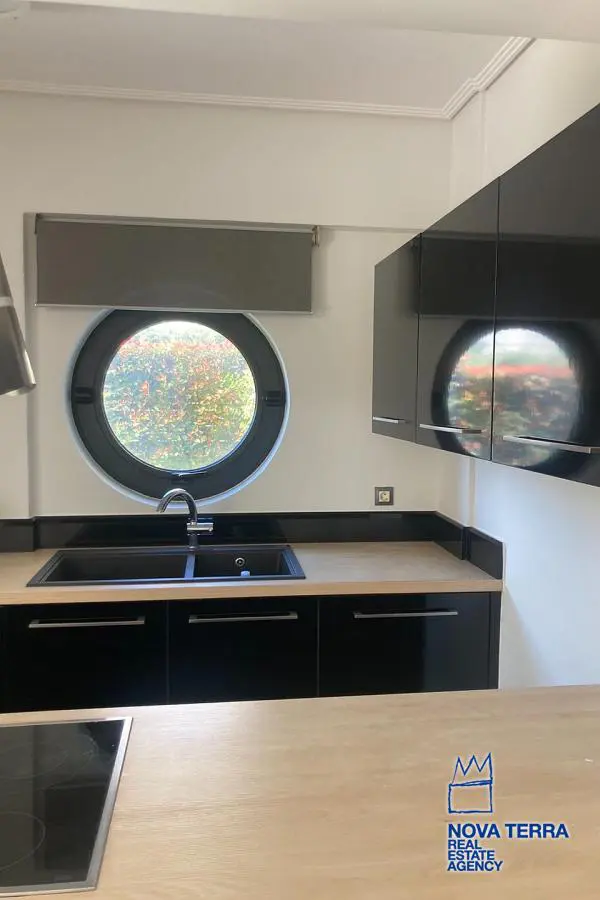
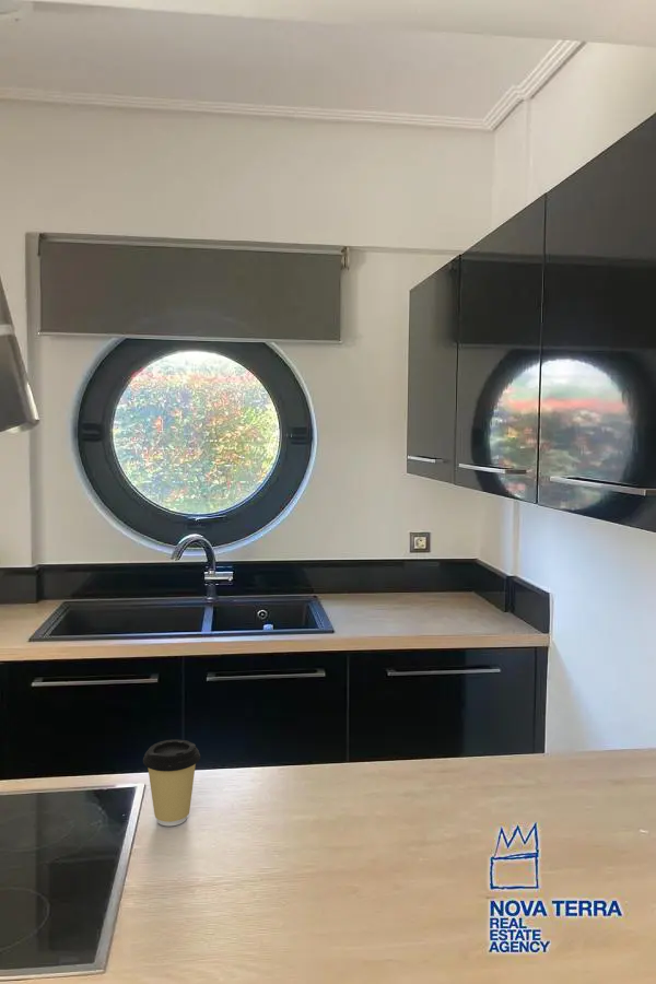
+ coffee cup (172, 782)
